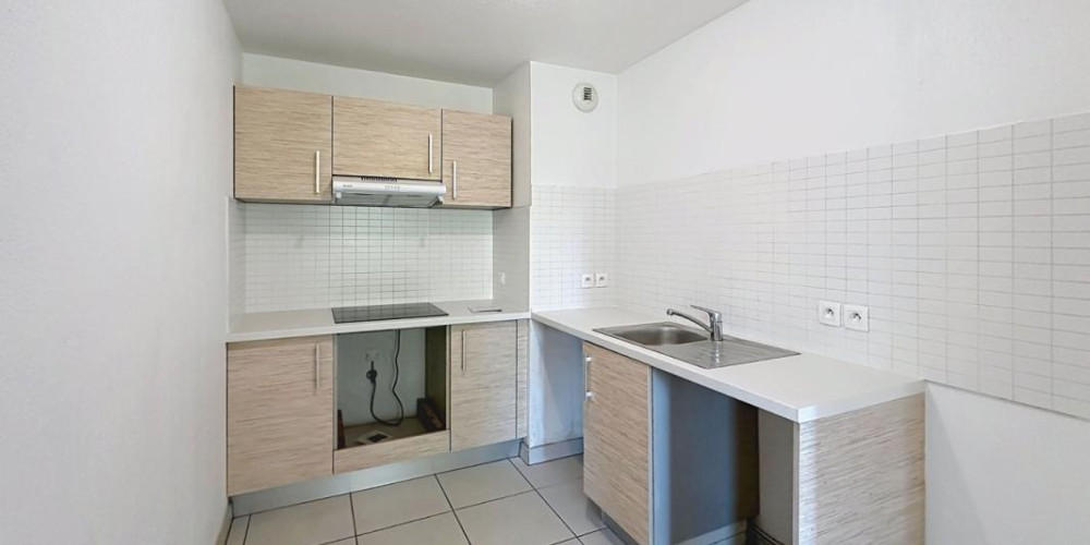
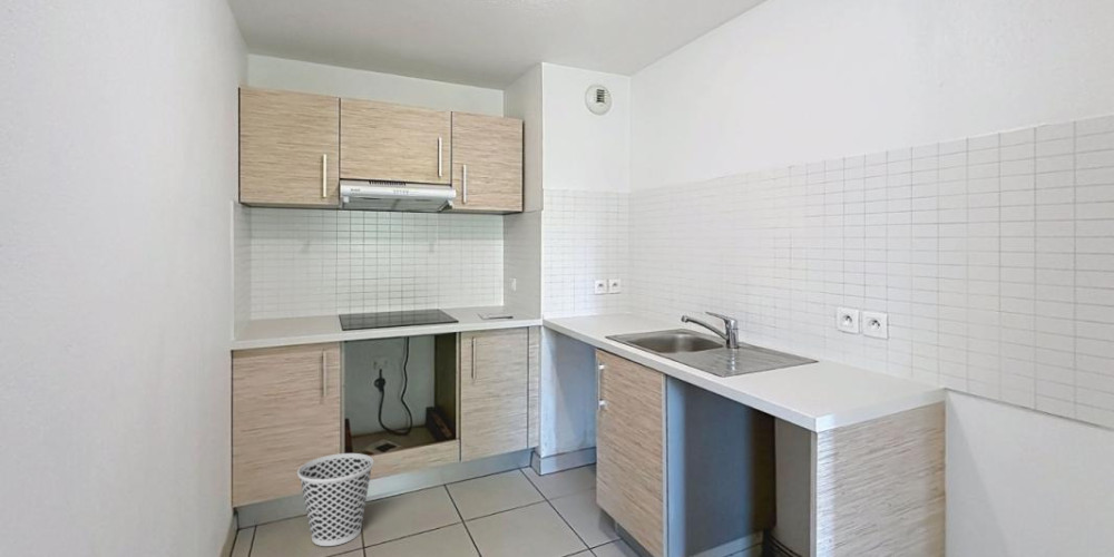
+ wastebasket (336, 499)
